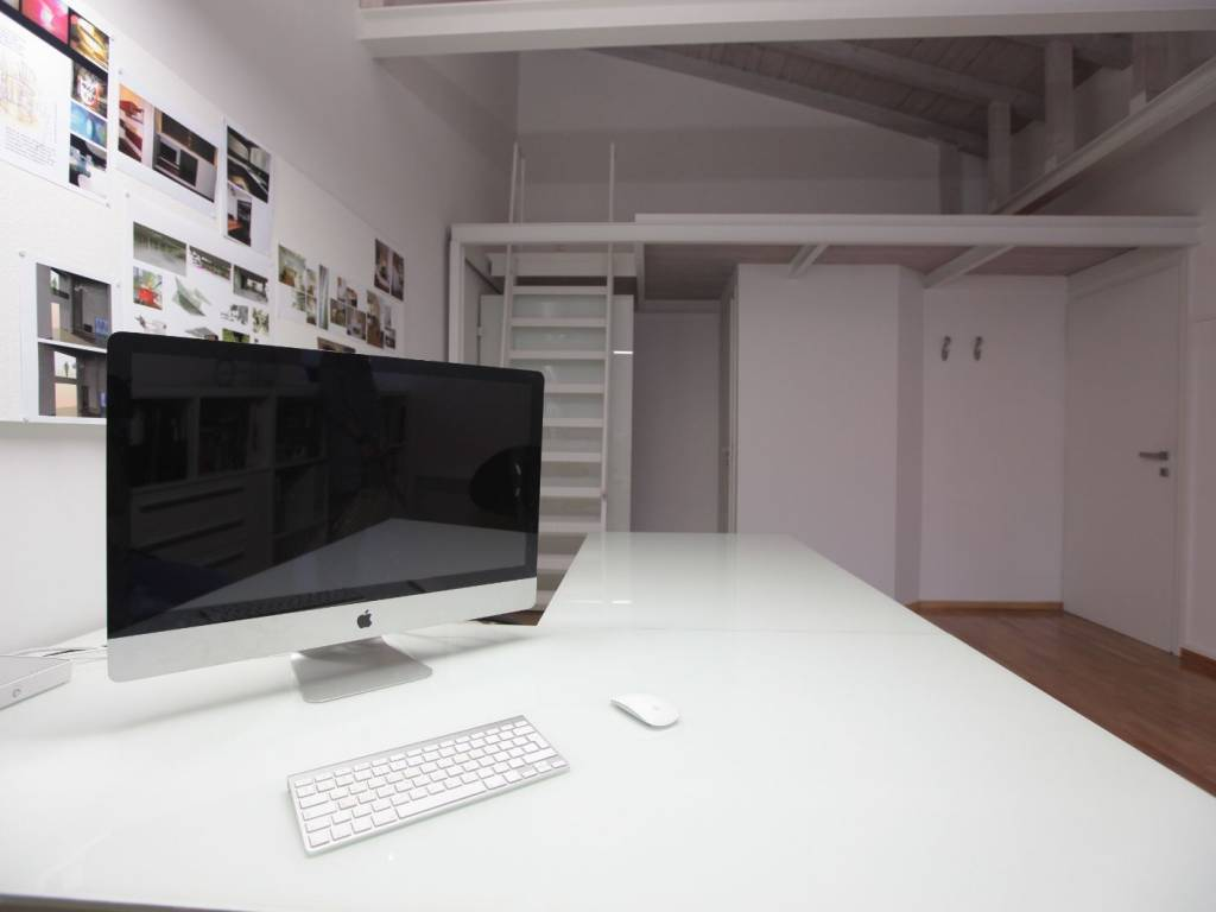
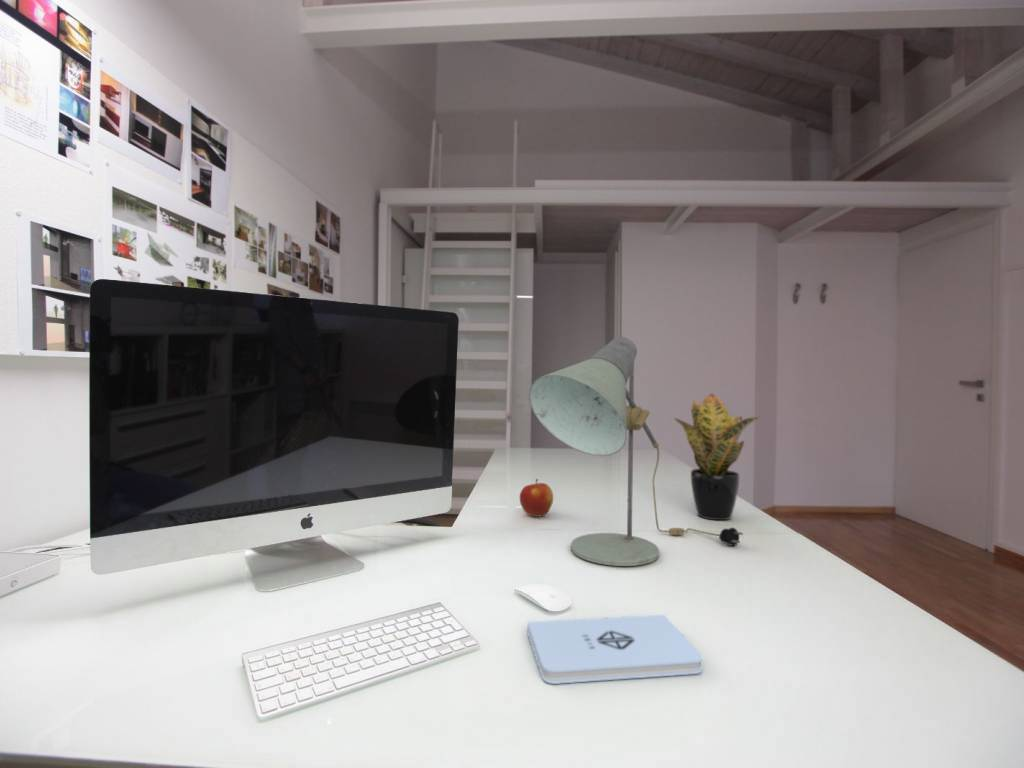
+ desk lamp (651, 442)
+ potted plant (717, 452)
+ notepad (610, 645)
+ apple (536, 496)
